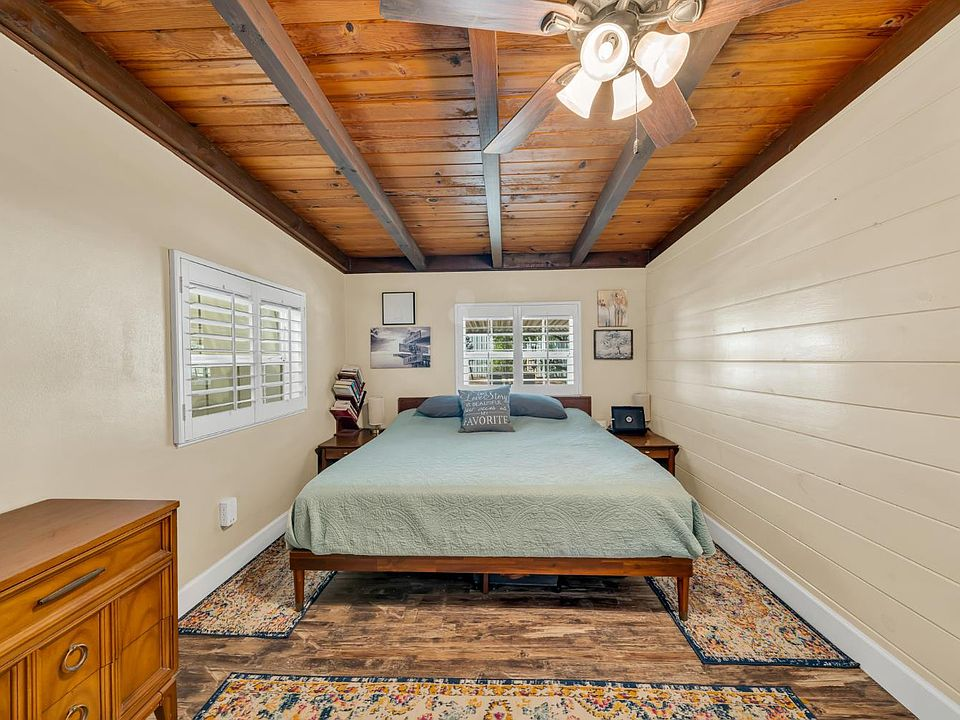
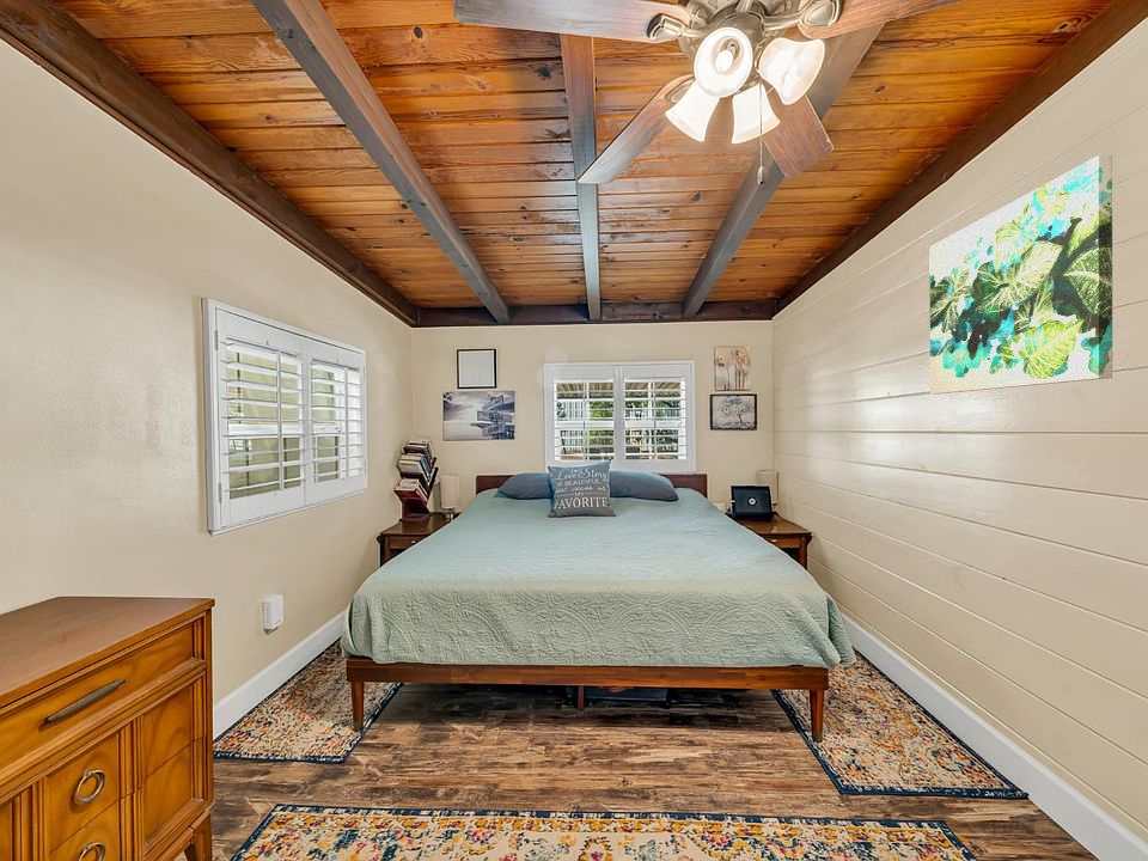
+ wall art (1003, 299)
